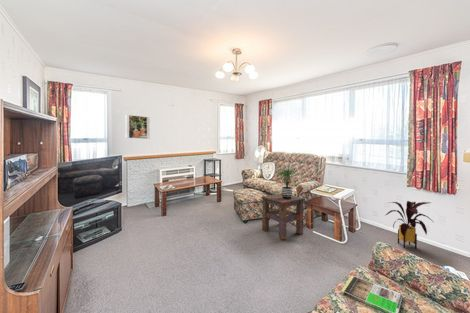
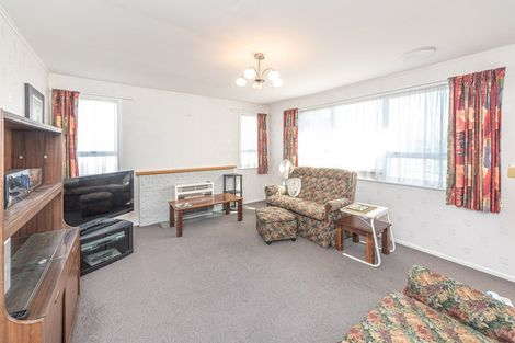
- house plant (406, 222)
- magazine (371, 293)
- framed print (138, 127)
- side table (282, 214)
- potted plant (286, 182)
